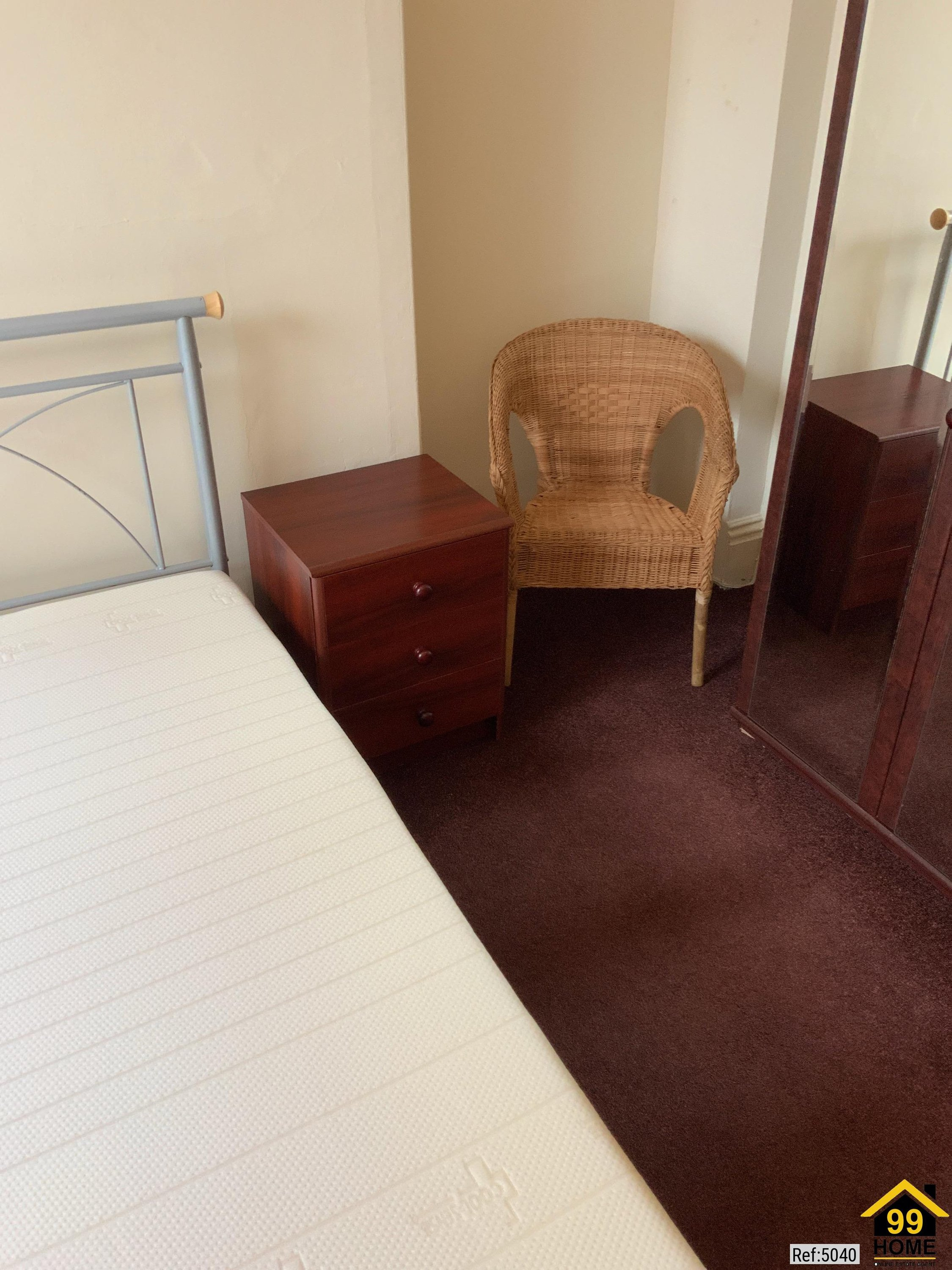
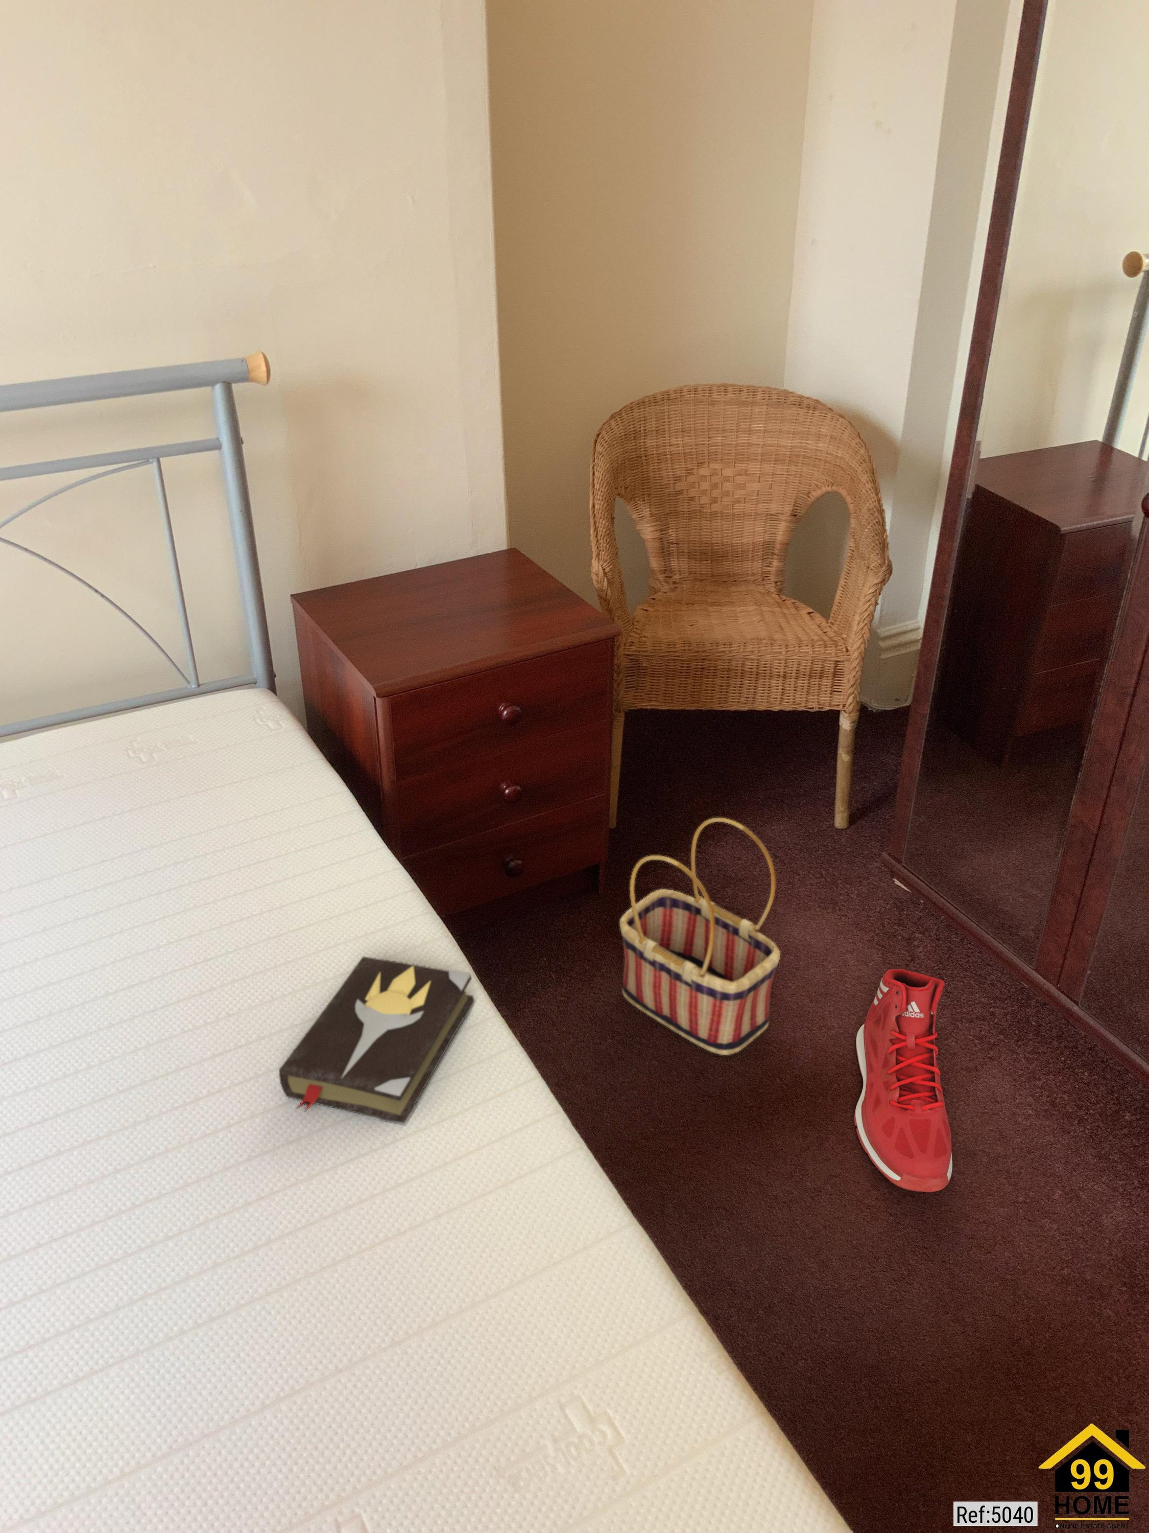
+ sneaker (909, 1060)
+ basket (698, 926)
+ hardback book (381, 1031)
